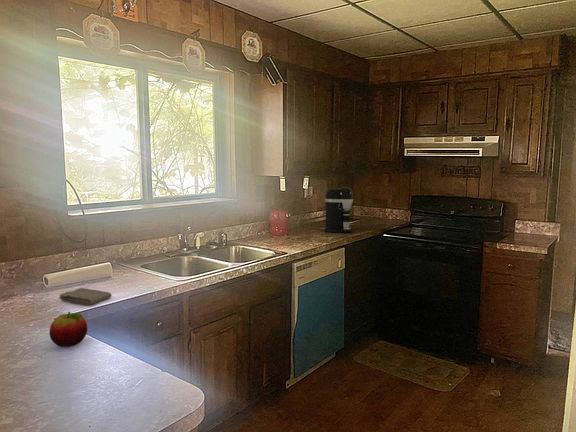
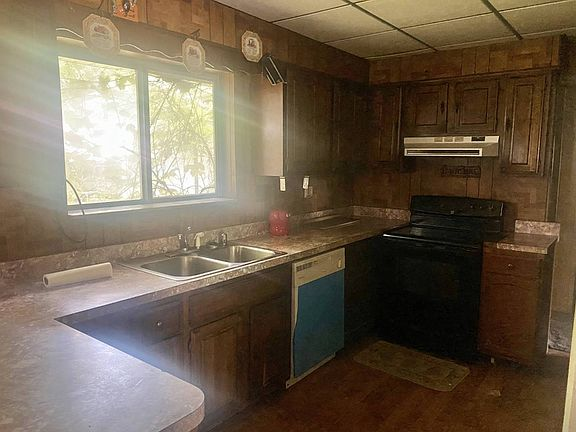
- washcloth (85, 295)
- fruit (68, 328)
- coffee maker (338, 209)
